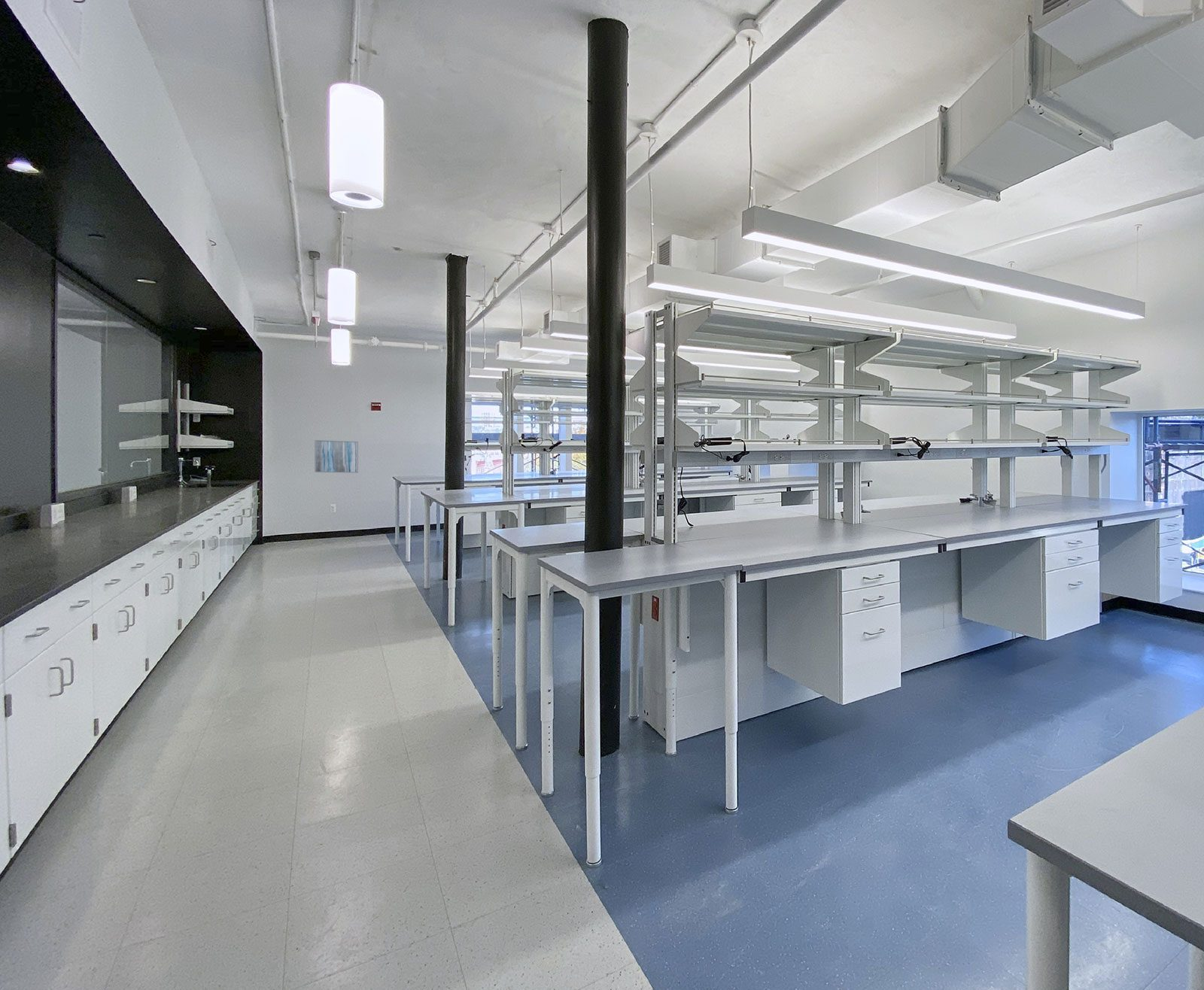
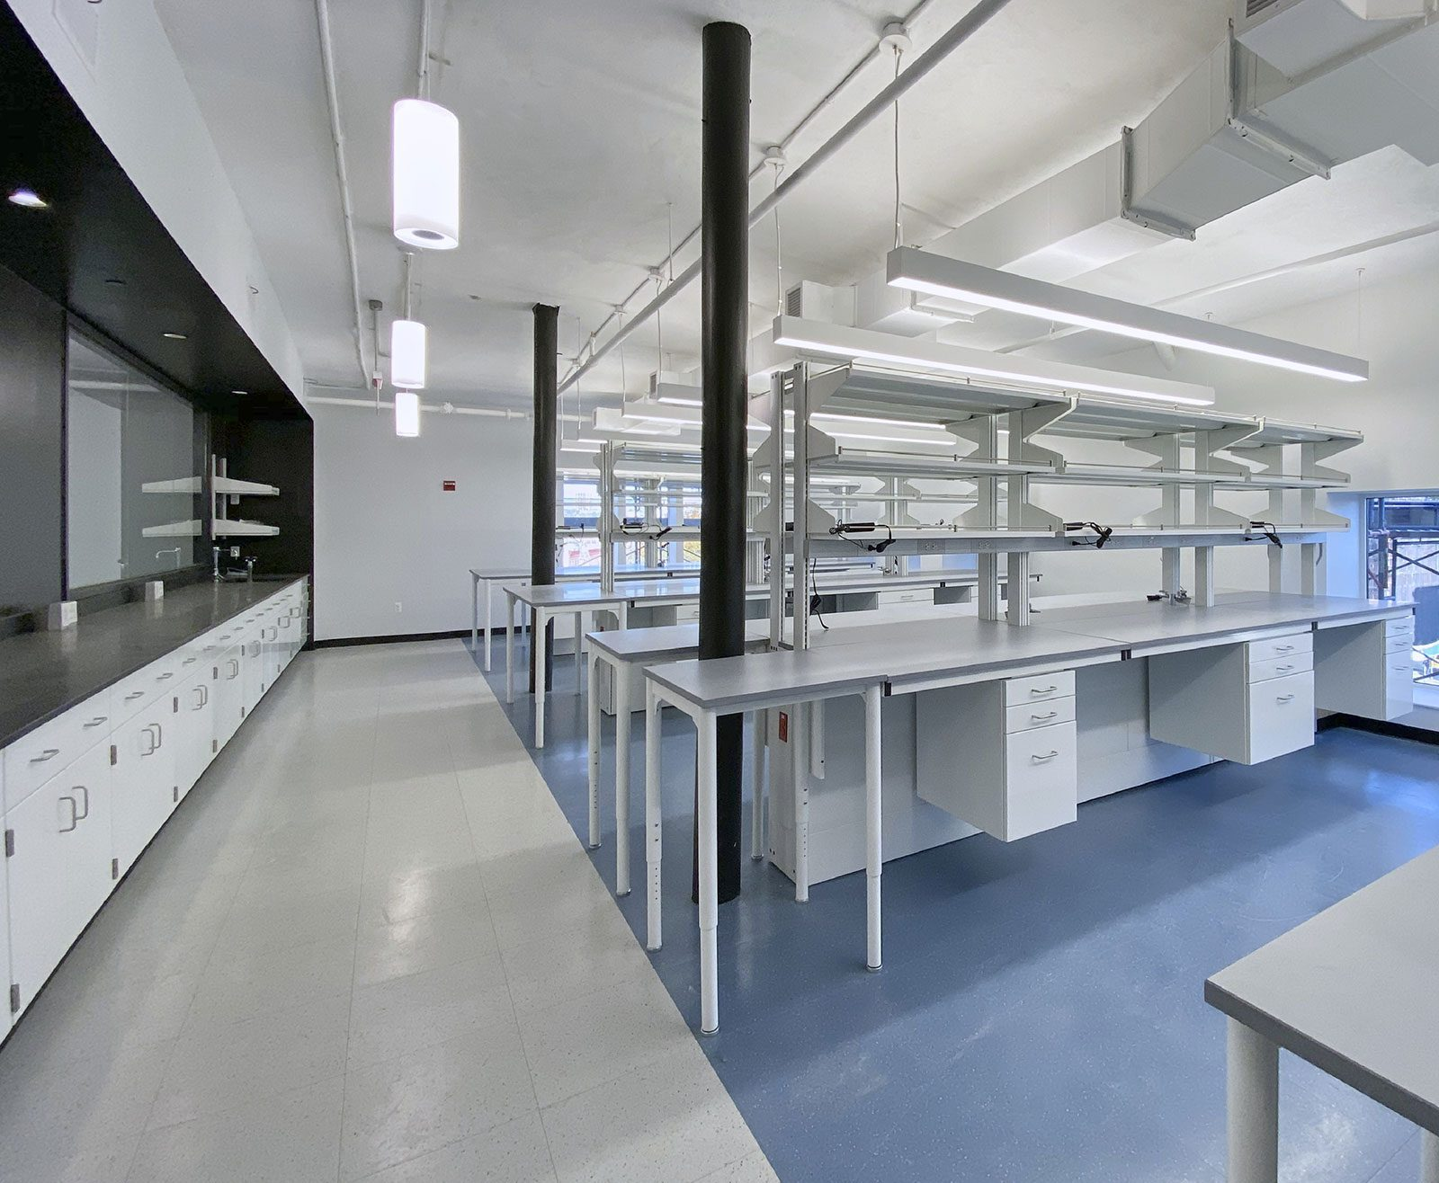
- wall art (336, 457)
